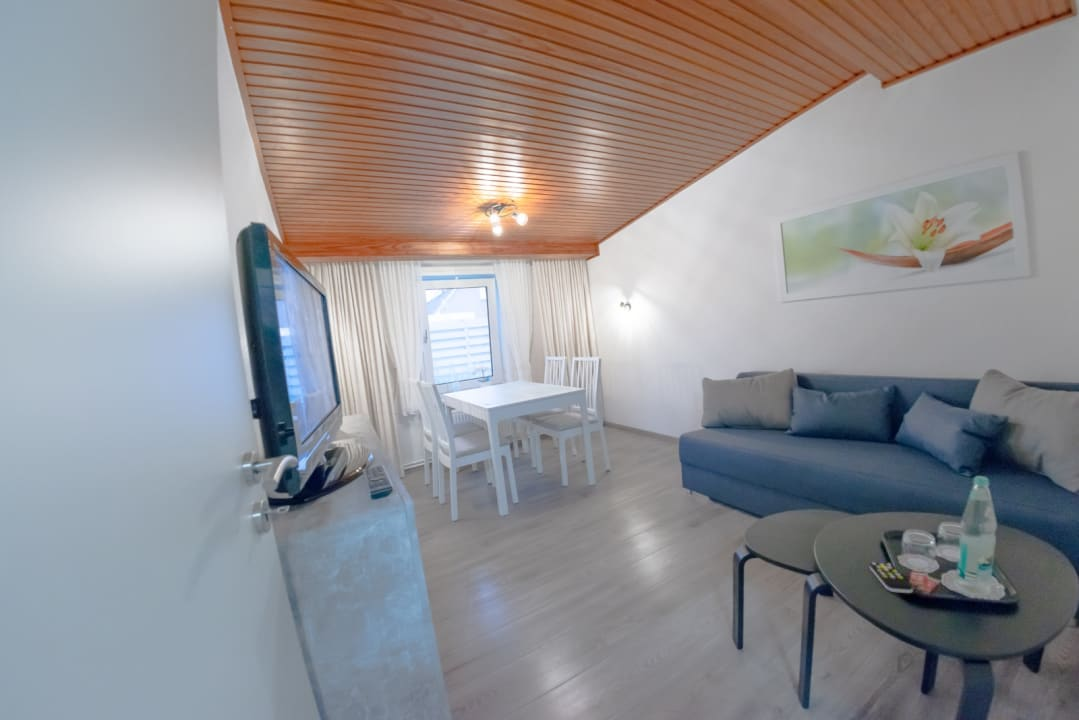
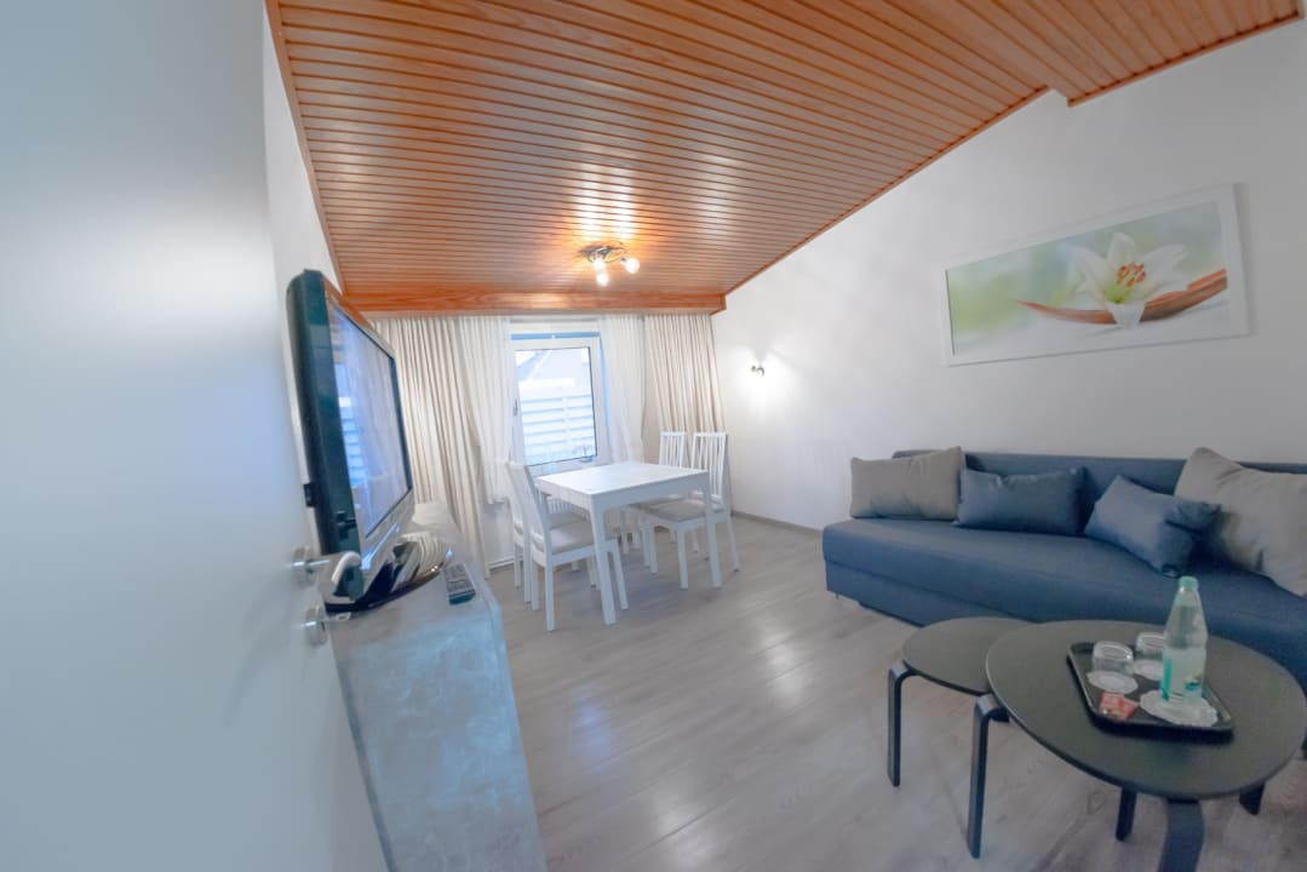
- remote control (890, 576)
